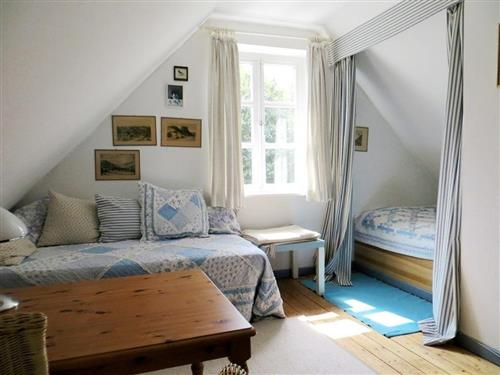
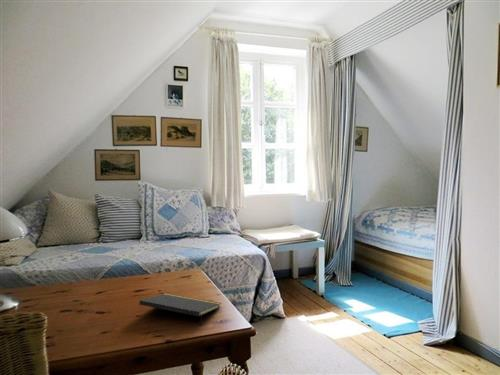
+ notepad (181, 303)
